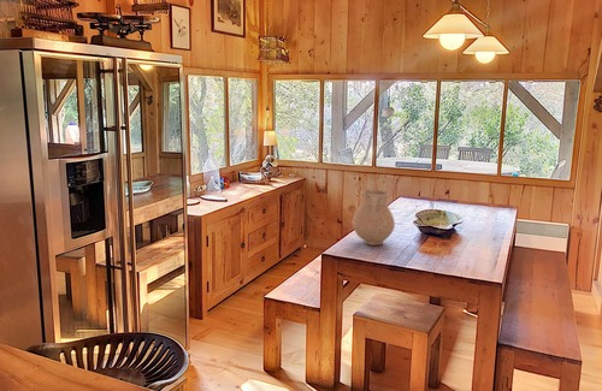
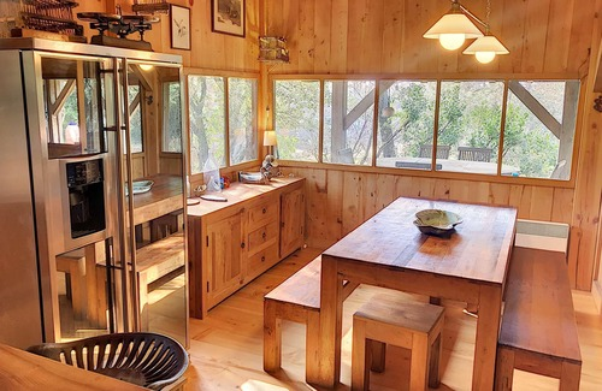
- vase (373, 217)
